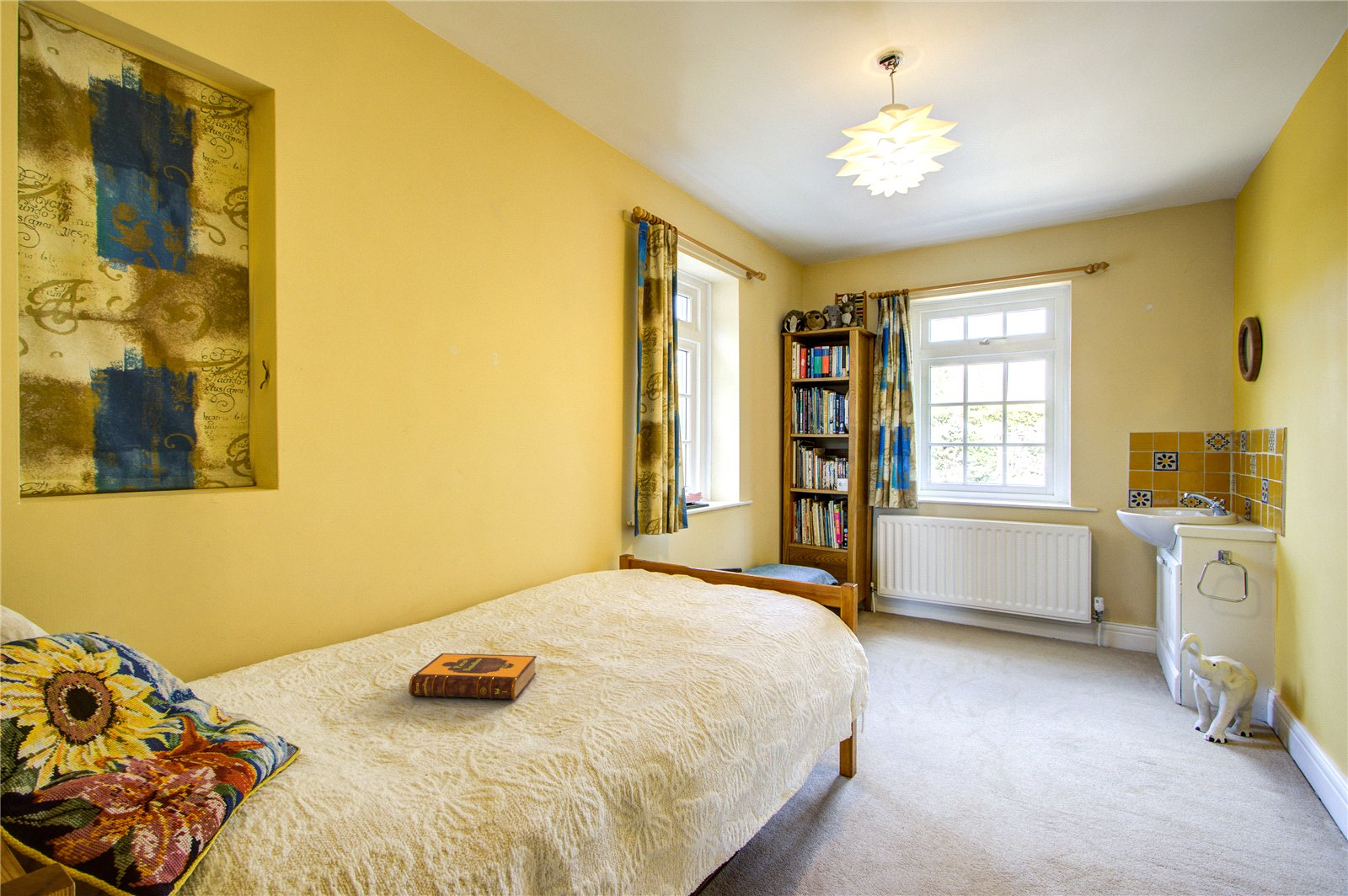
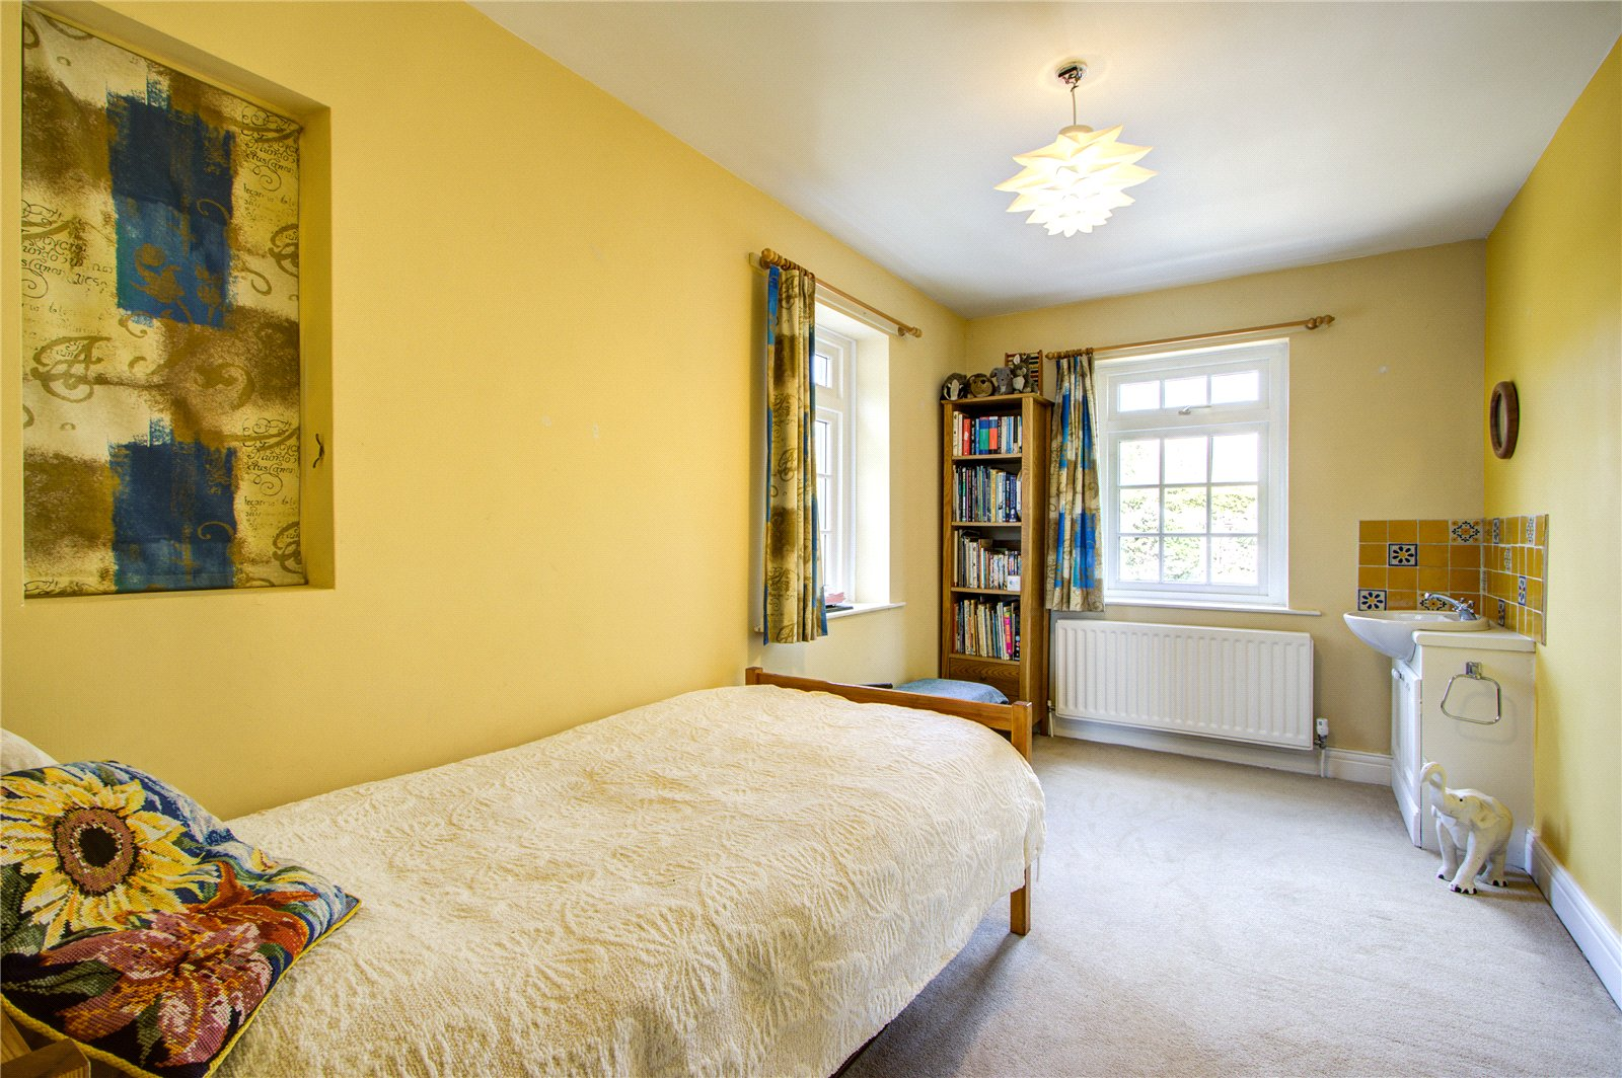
- hardback book (475, 676)
